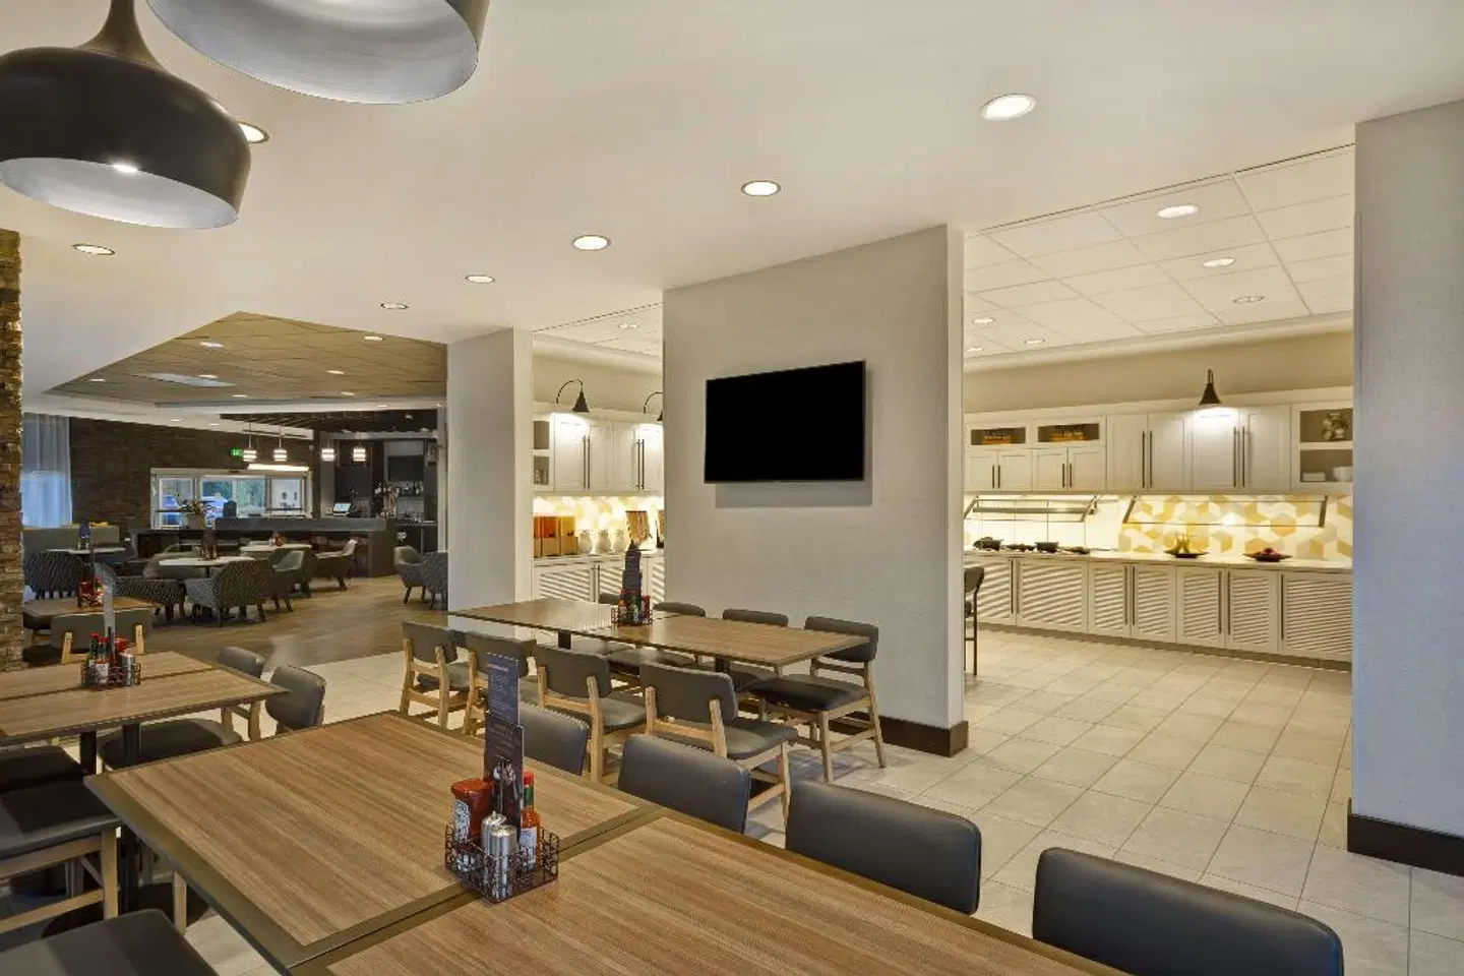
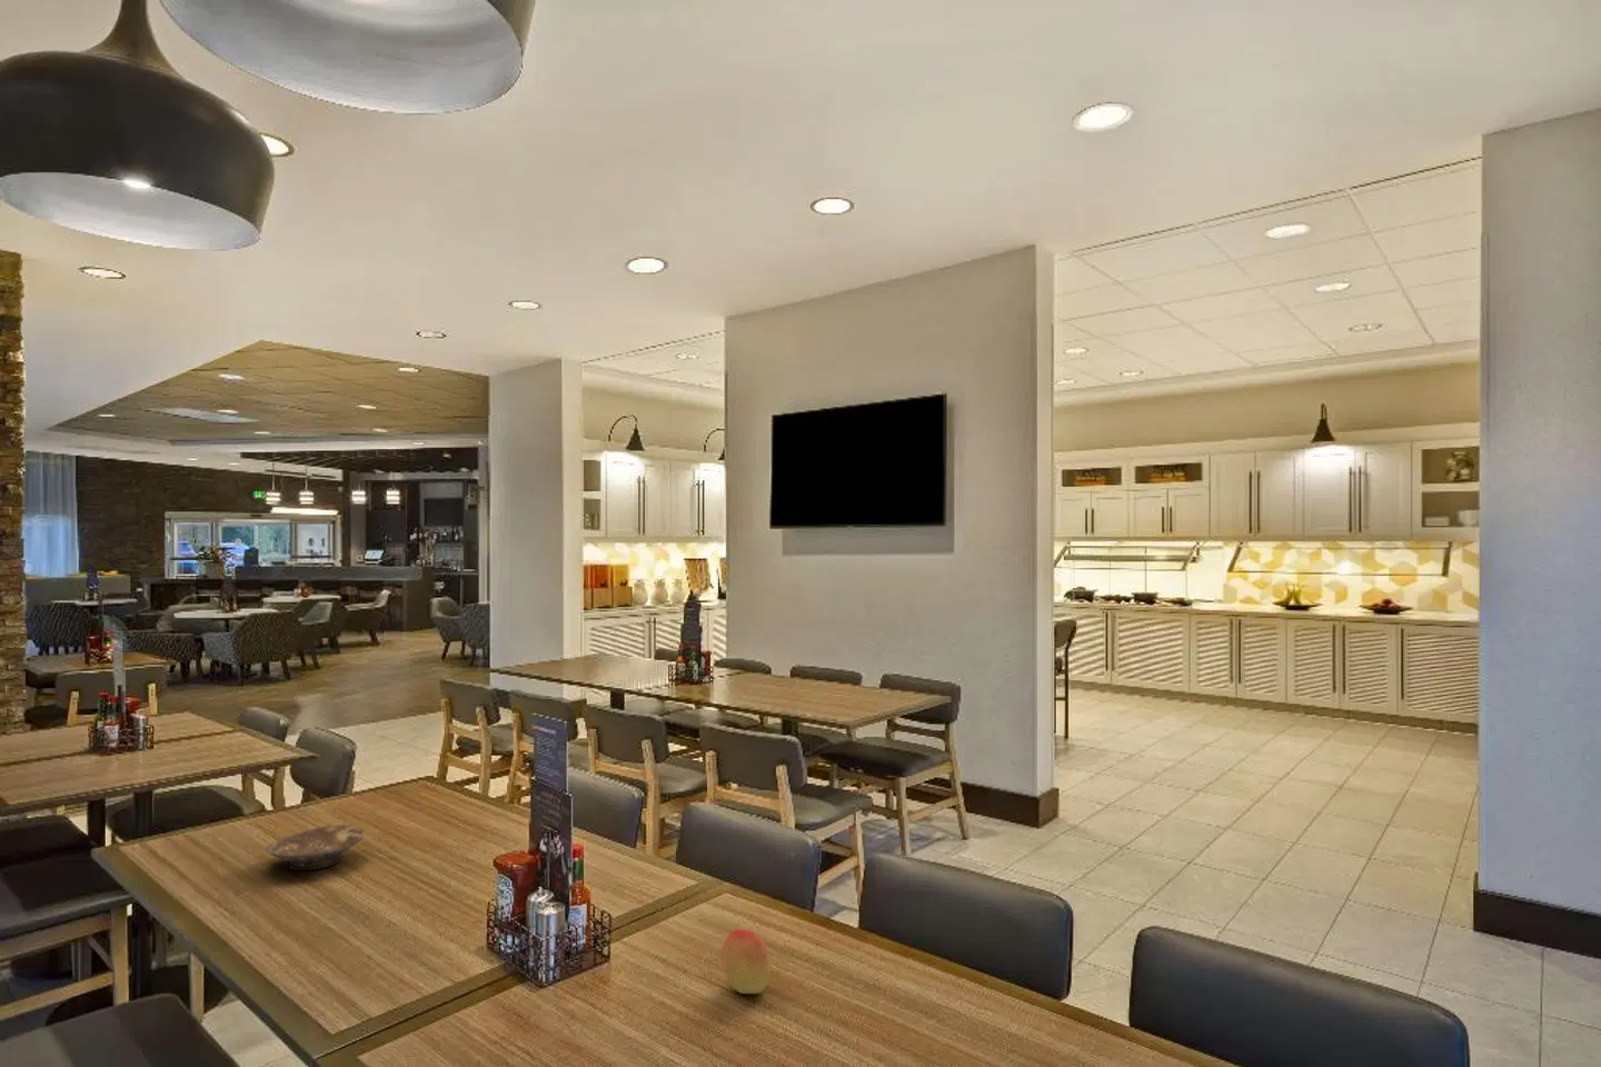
+ bowl (316, 850)
+ fruit (745, 959)
